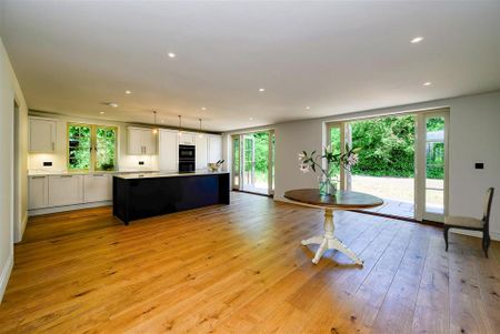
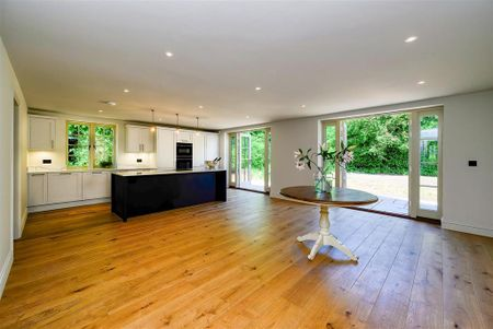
- dining chair (467, 219)
